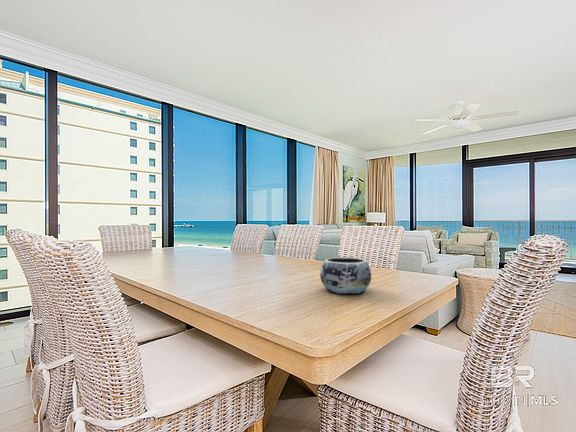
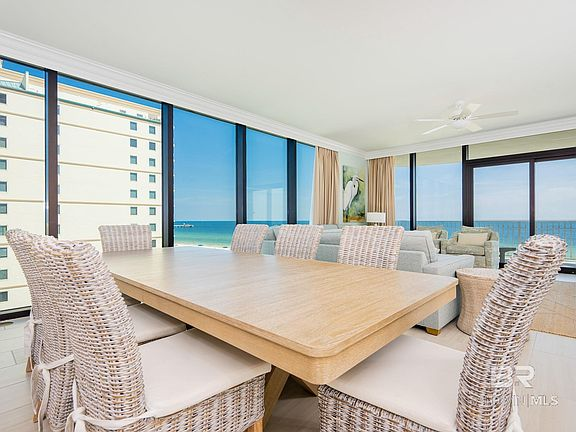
- decorative bowl (345, 274)
